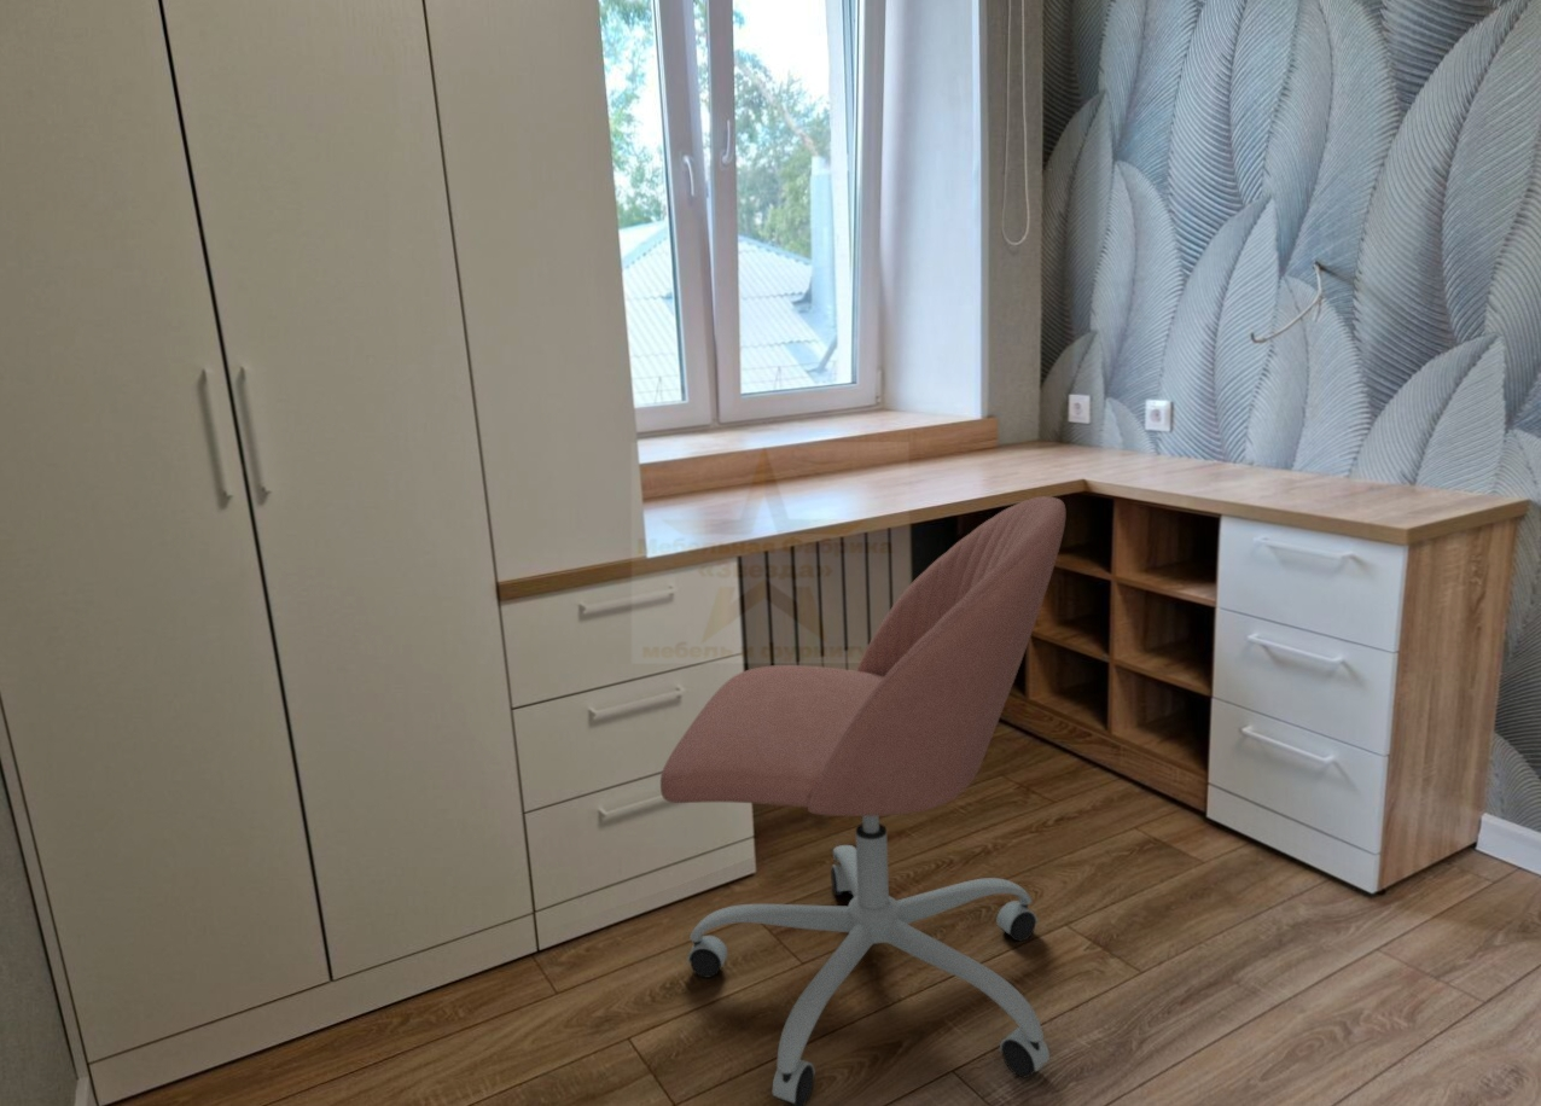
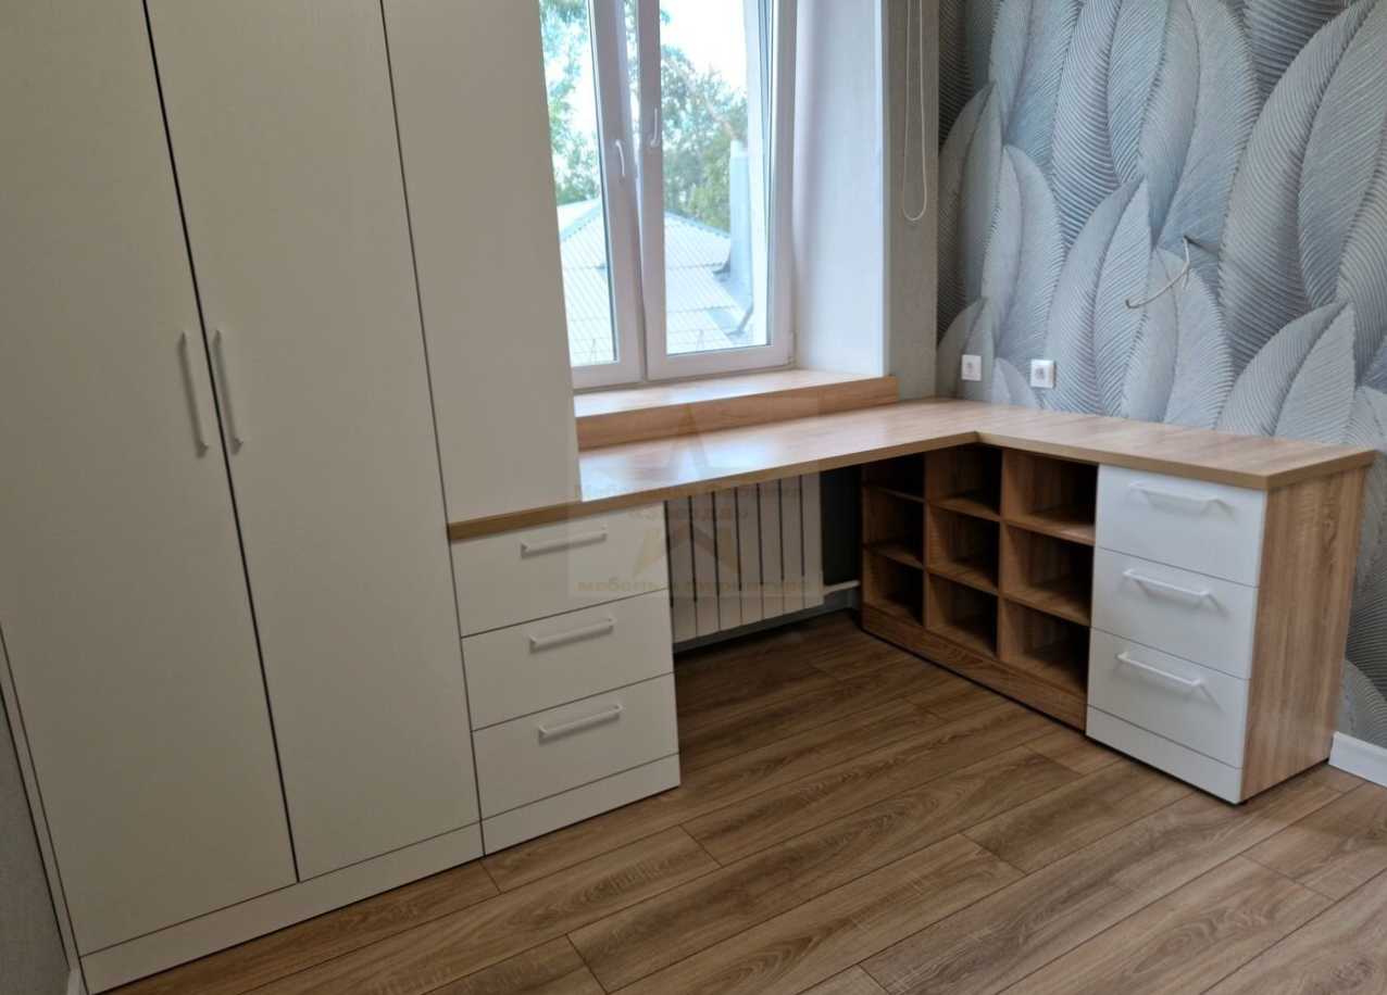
- office chair (856, 756)
